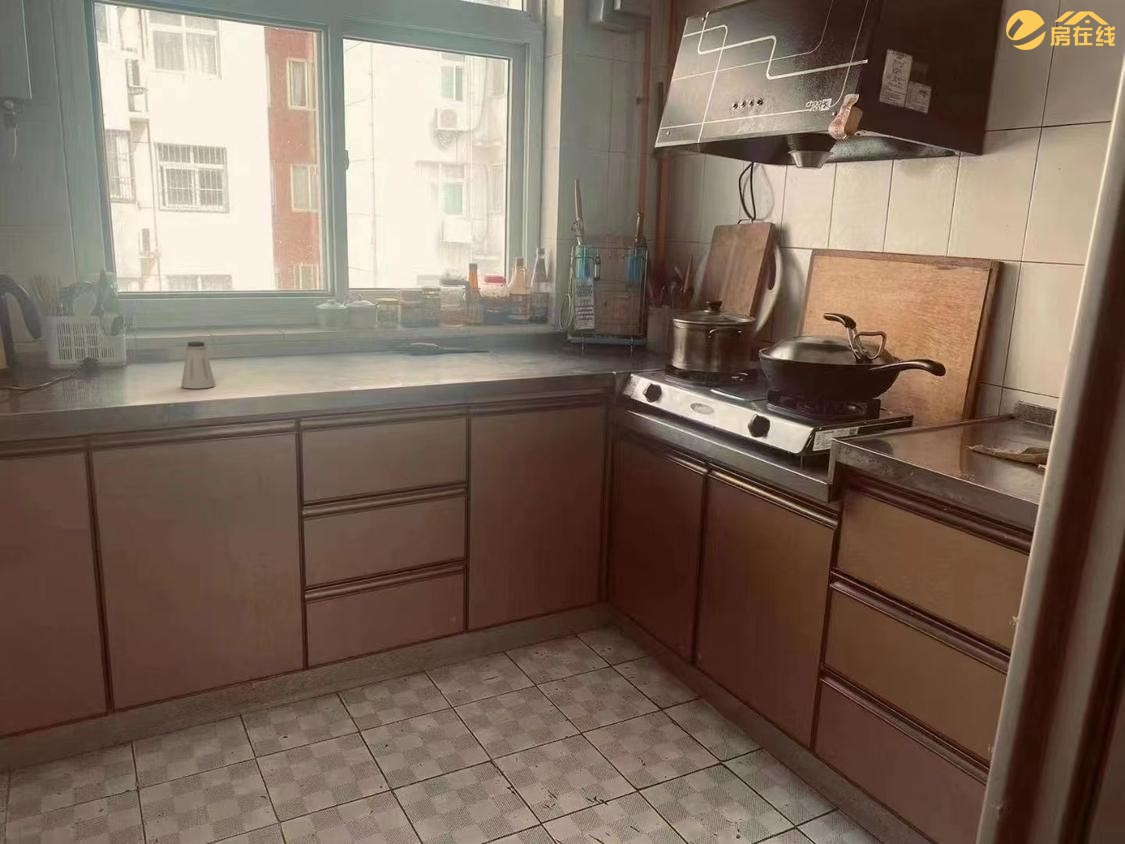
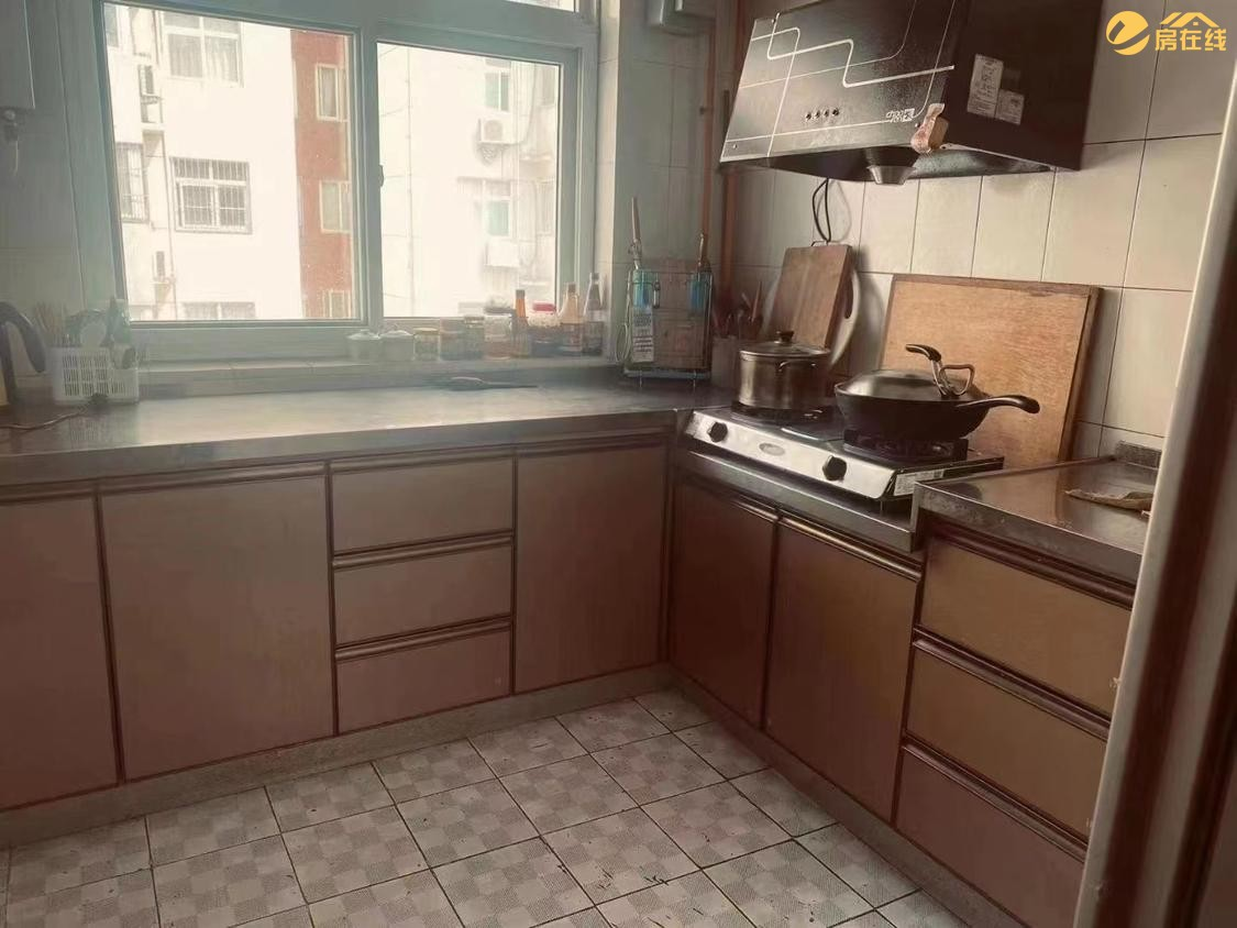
- saltshaker (197, 364)
